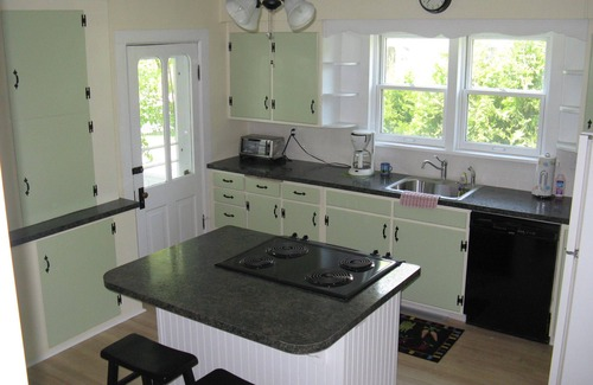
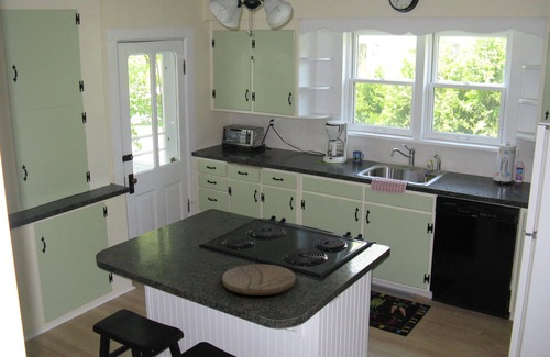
+ cutting board (258, 278)
